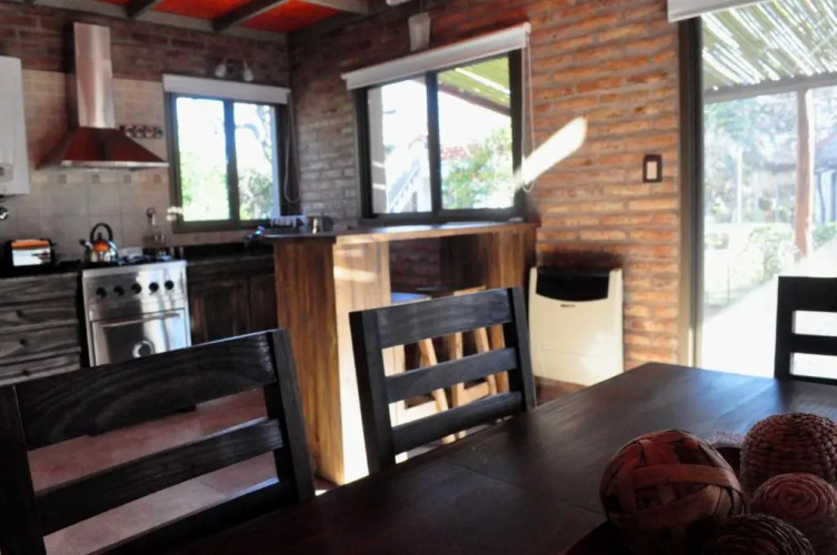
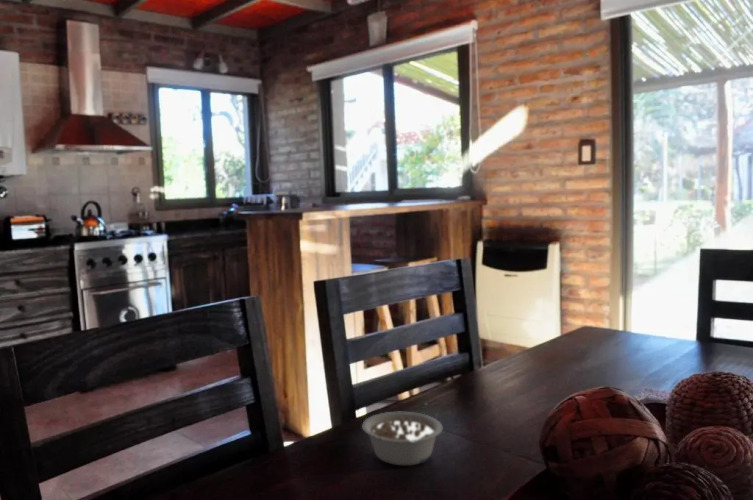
+ legume (404, 437)
